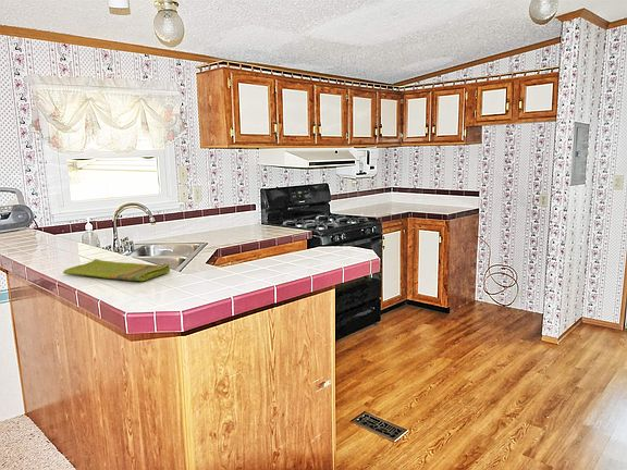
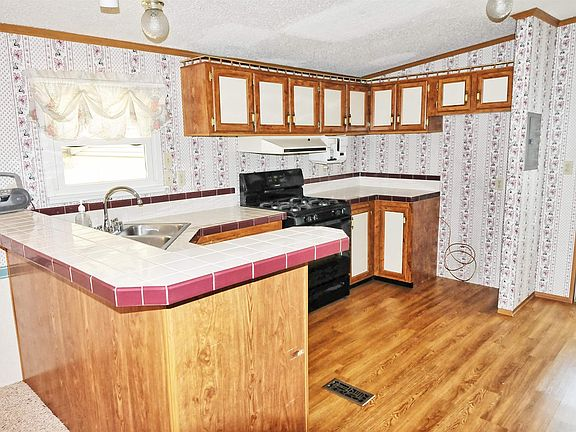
- dish towel (116, 269)
